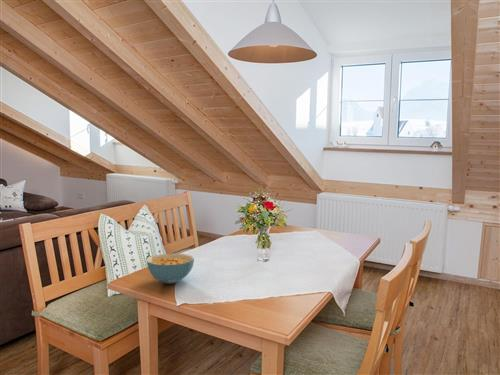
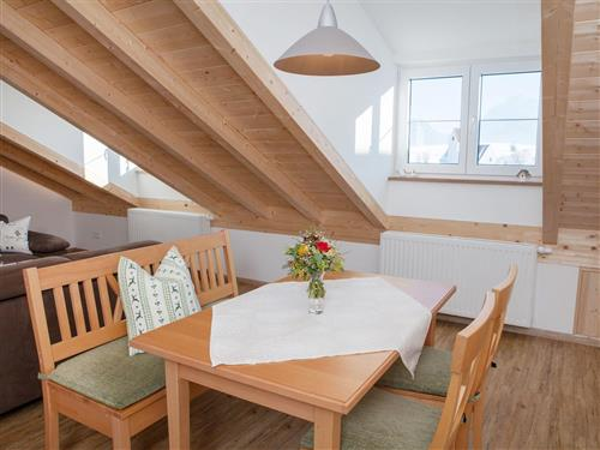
- cereal bowl (170, 270)
